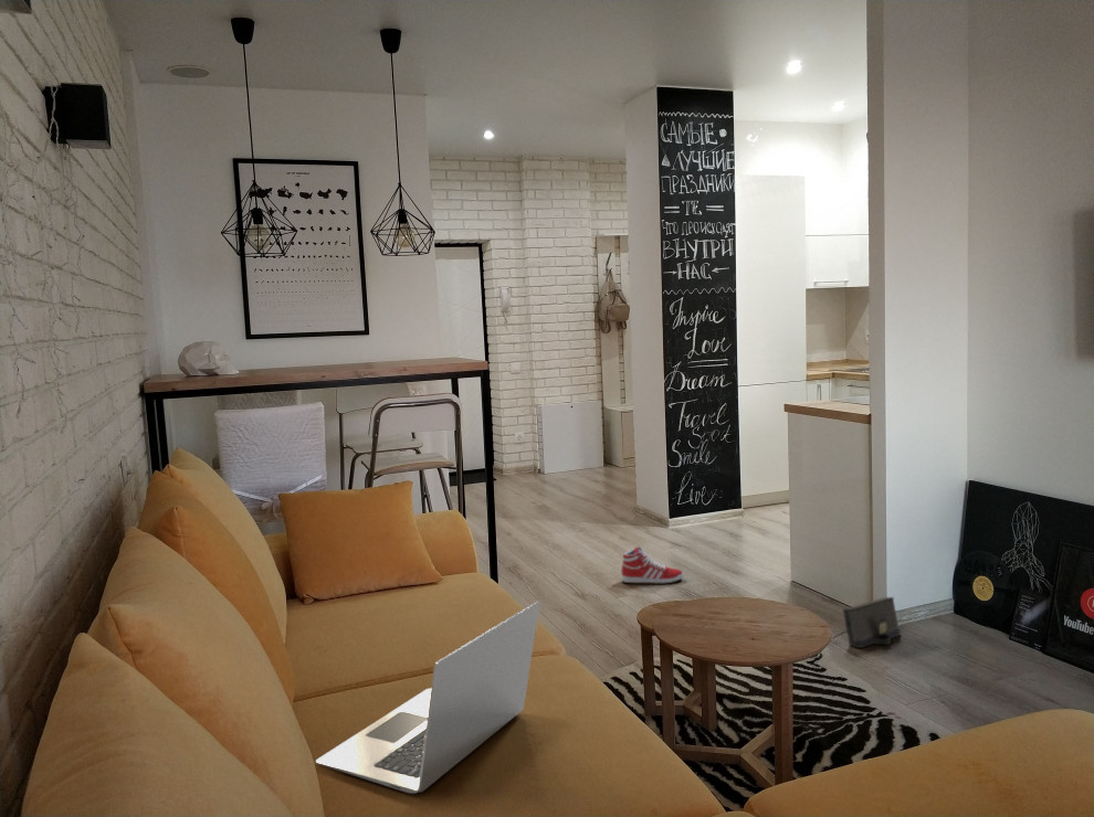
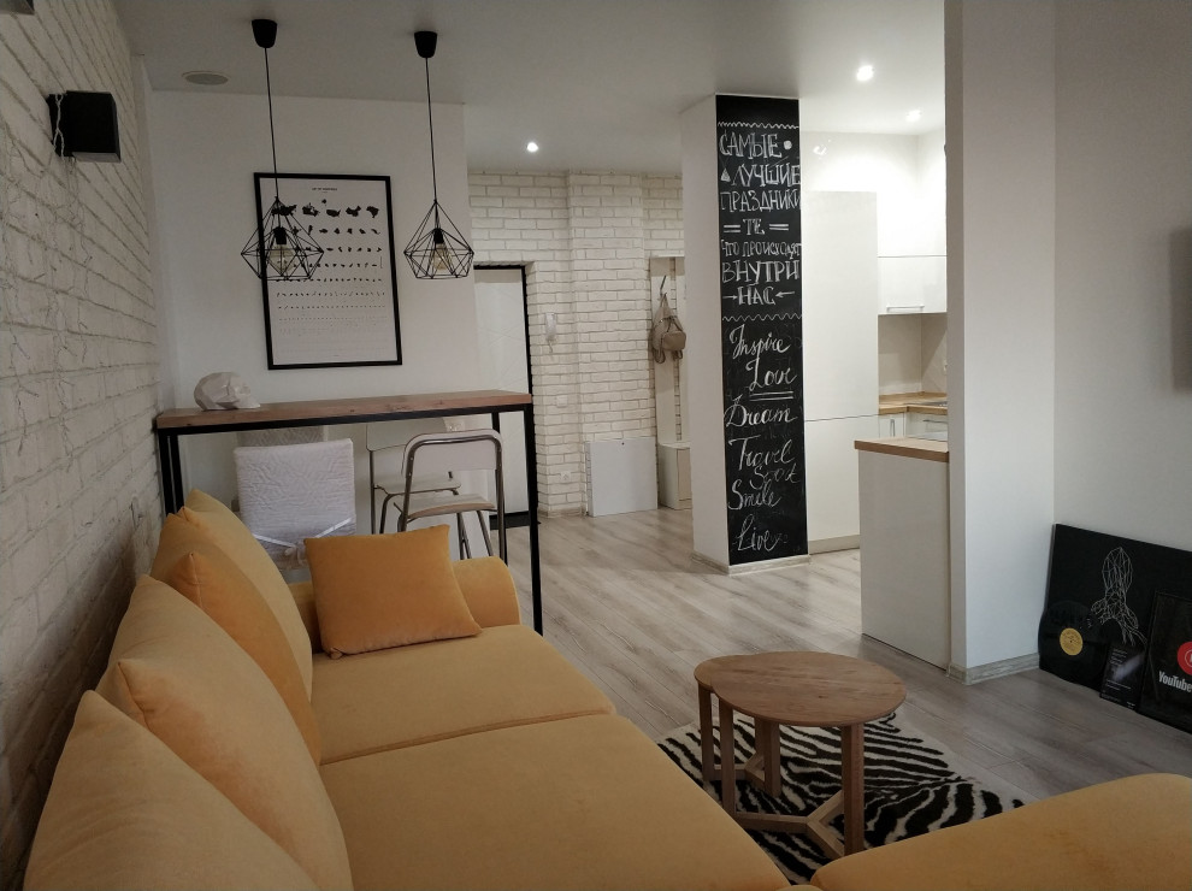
- speaker (872, 620)
- laptop (432, 679)
- sneaker (652, 564)
